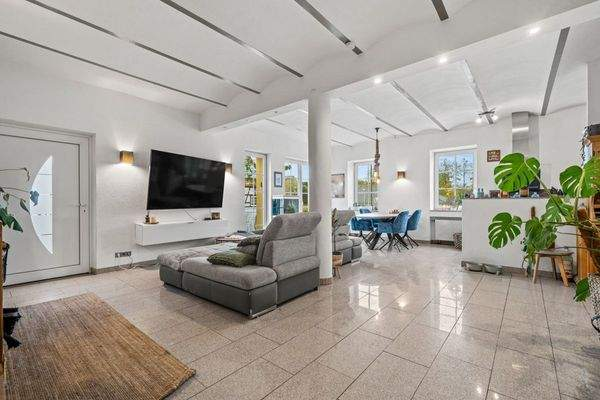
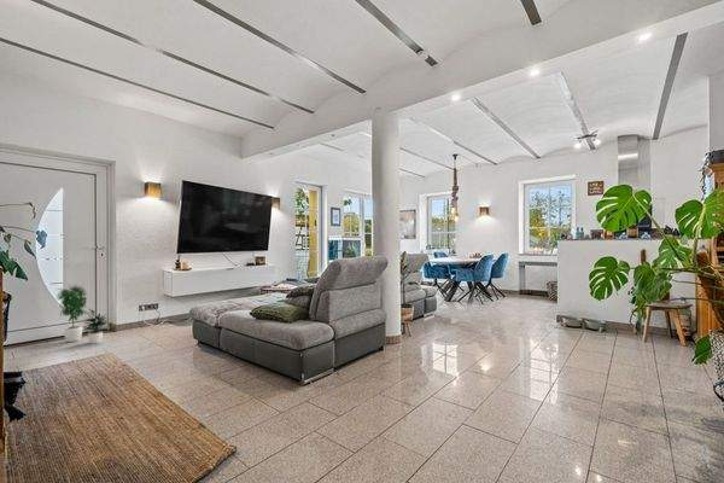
+ potted plant (82, 312)
